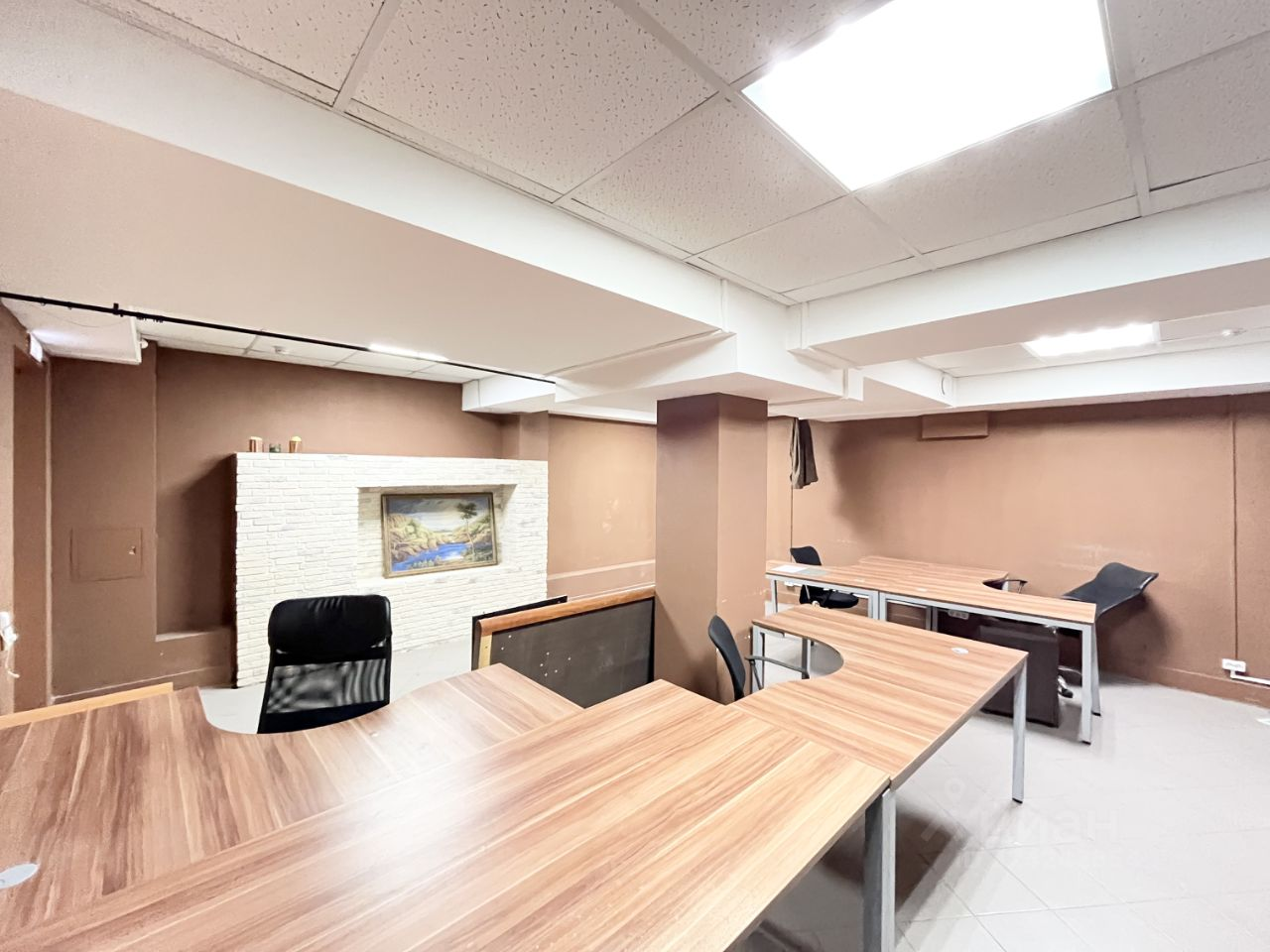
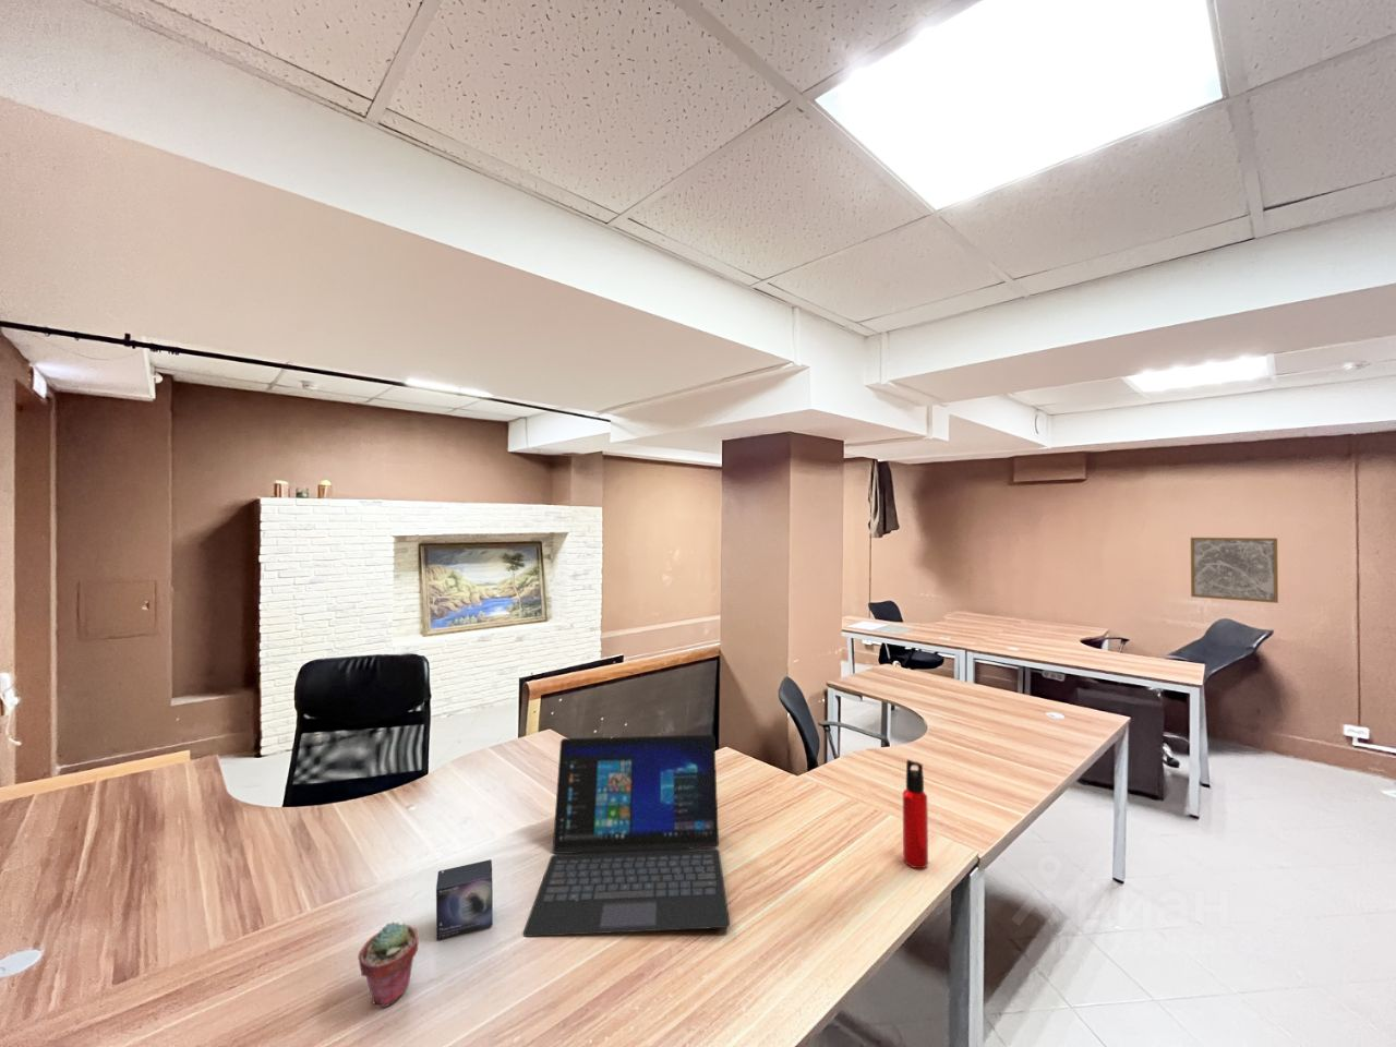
+ potted succulent (389, 958)
+ water bottle (915, 811)
+ wall art (1232, 569)
+ small box (465, 897)
+ laptop (633, 819)
